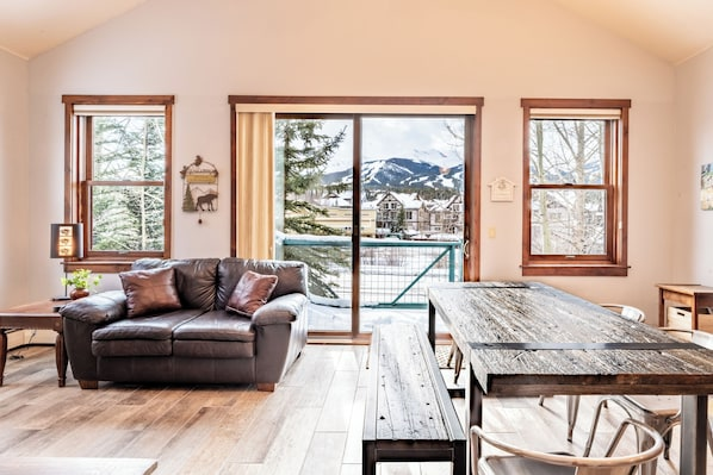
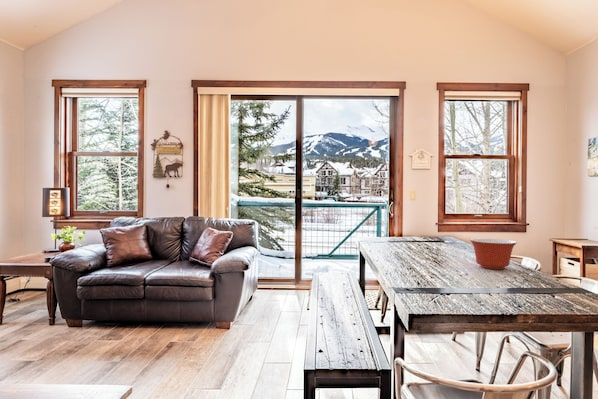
+ mixing bowl (492, 254)
